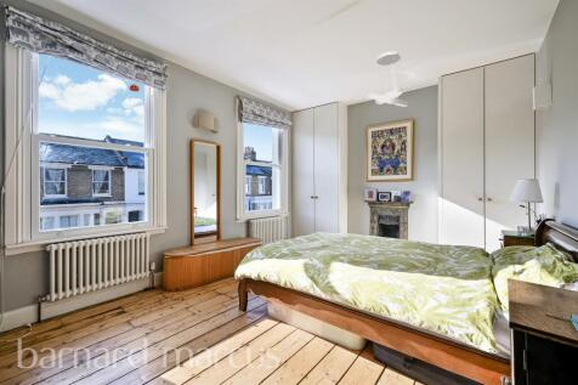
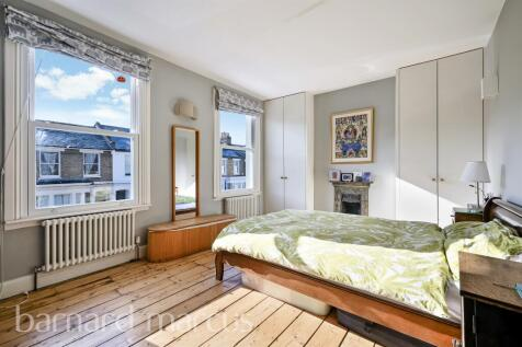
- ceiling light fixture (392, 80)
